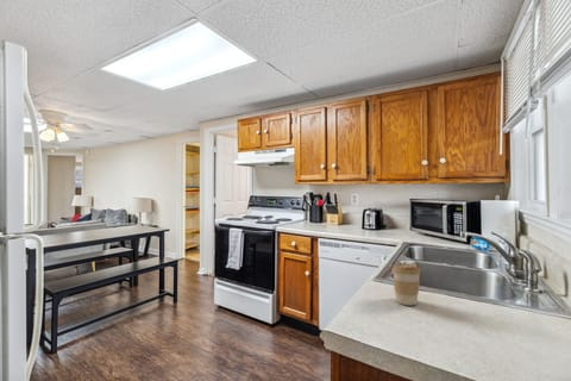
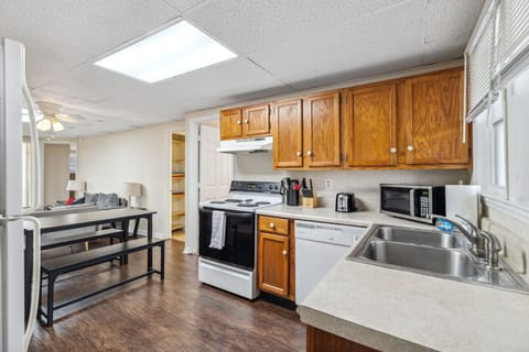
- coffee cup (406, 282)
